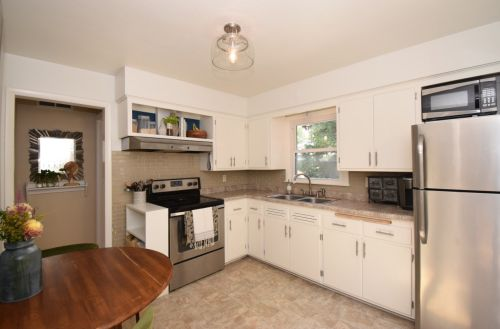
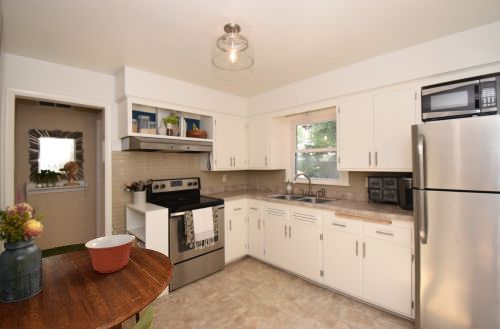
+ mixing bowl (111, 254)
